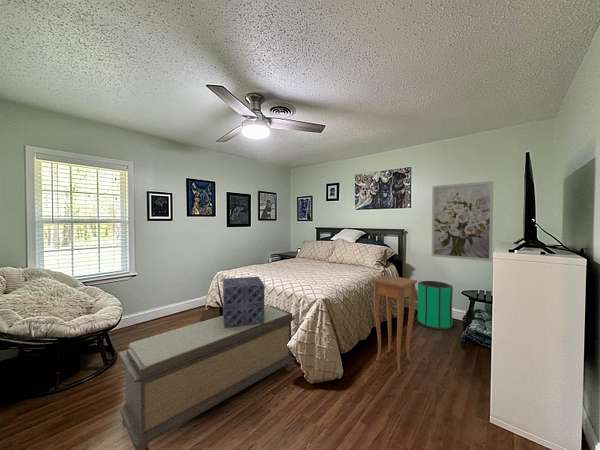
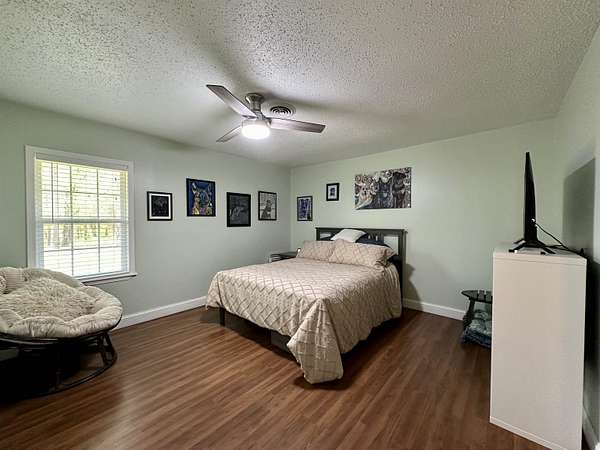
- wall art (460, 221)
- trash can (434, 303)
- decorative box (242, 299)
- bench (220, 359)
- side table (390, 320)
